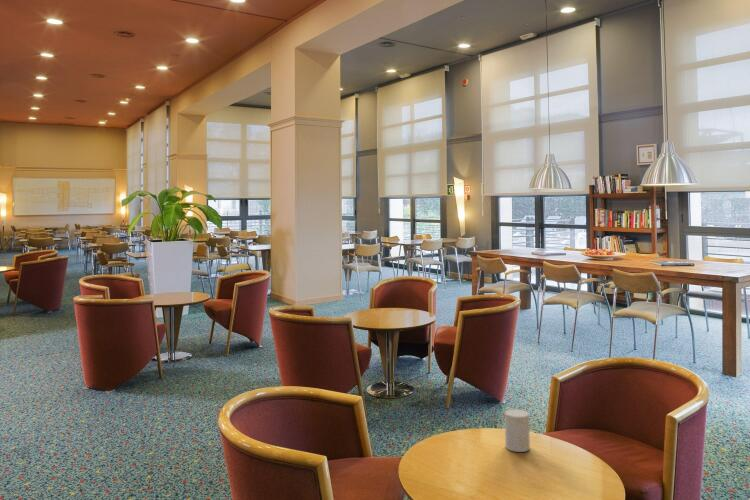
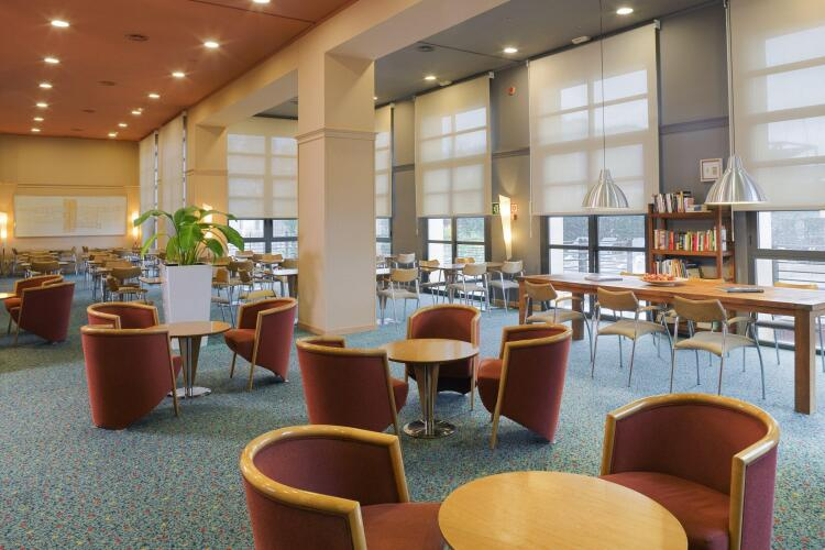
- cup (517, 430)
